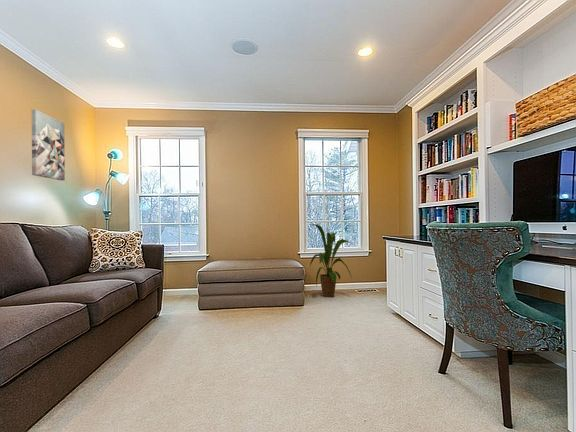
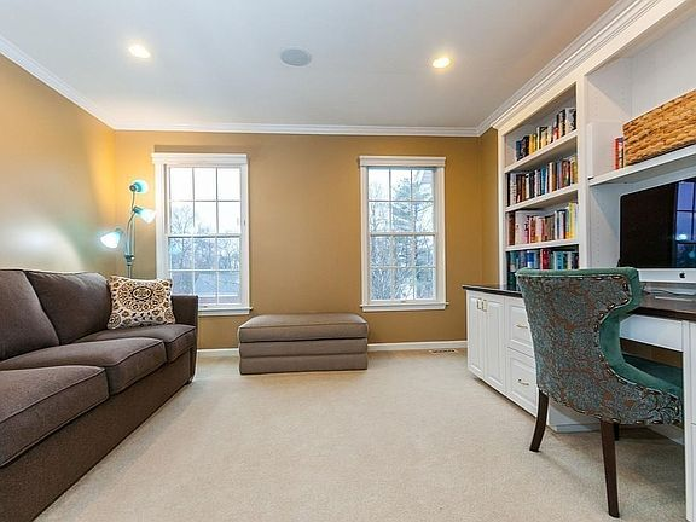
- wall art (49, 147)
- house plant (333, 258)
